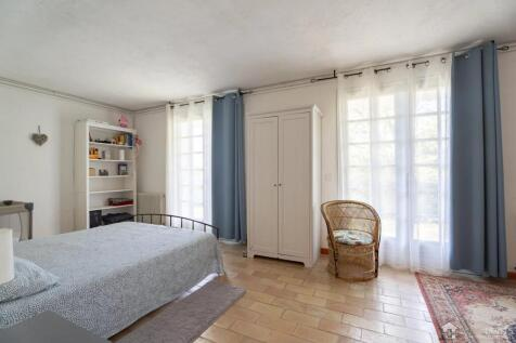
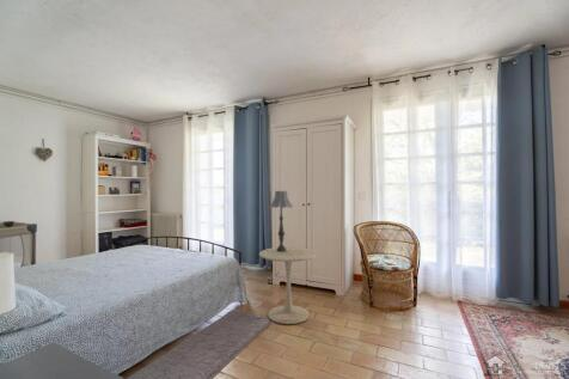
+ table lamp (281, 220)
+ side table (288, 283)
